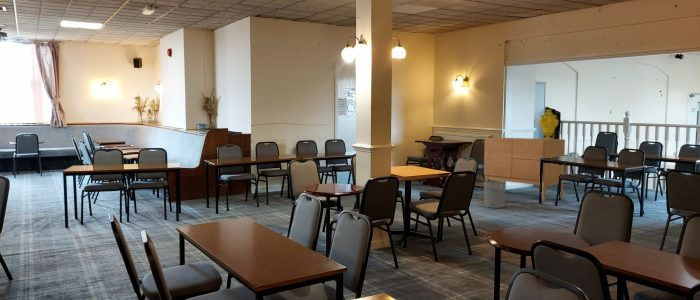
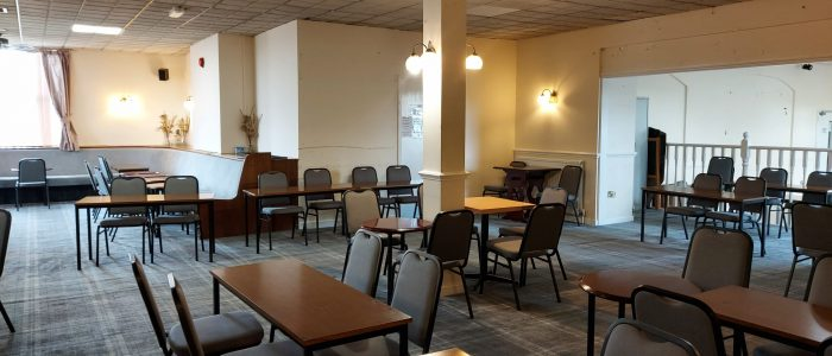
- waste bin (494, 193)
- sideboard (522, 167)
- decorative urn (548, 124)
